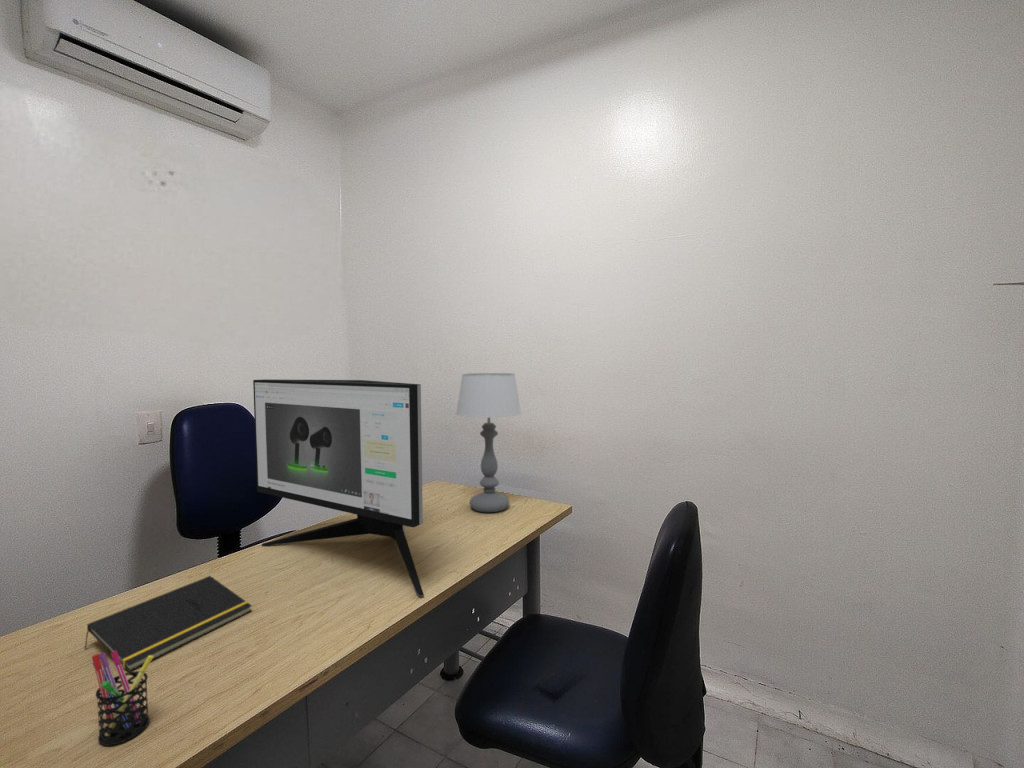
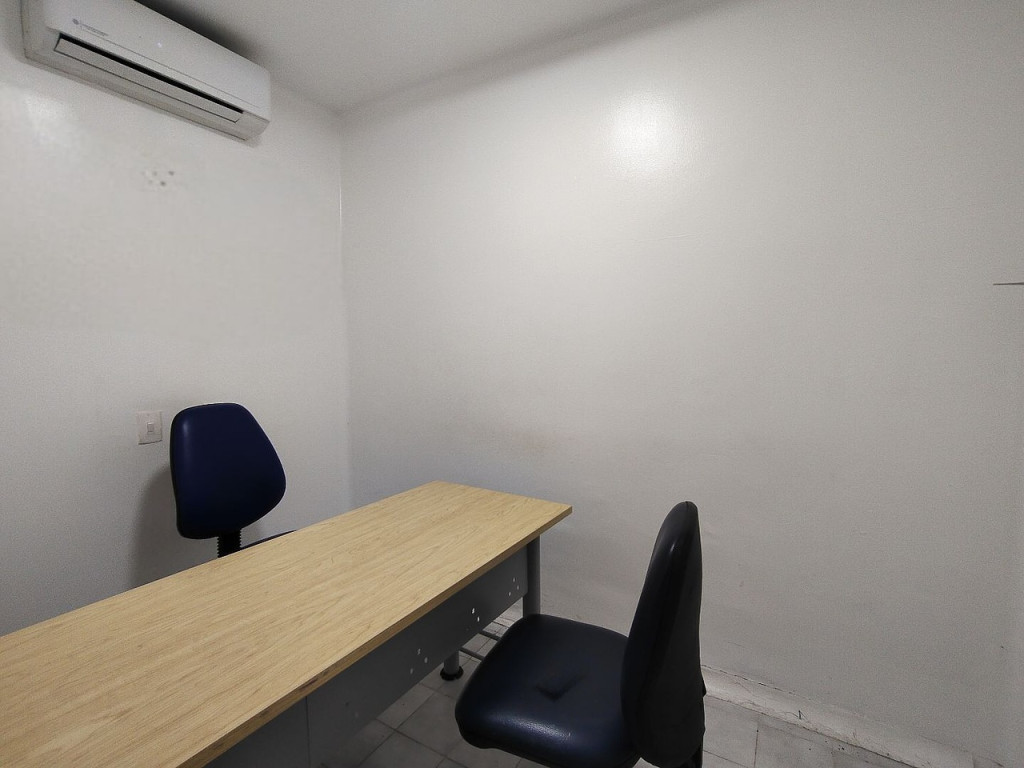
- pen holder (117, 694)
- computer monitor (367, 465)
- notepad (174, 617)
- table lamp (489, 441)
